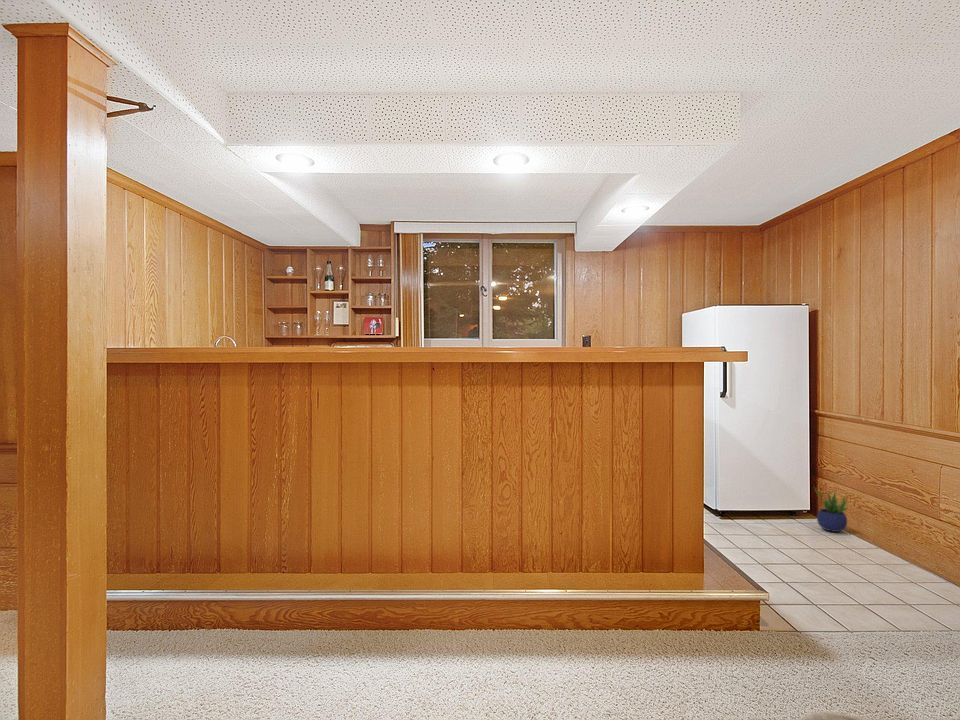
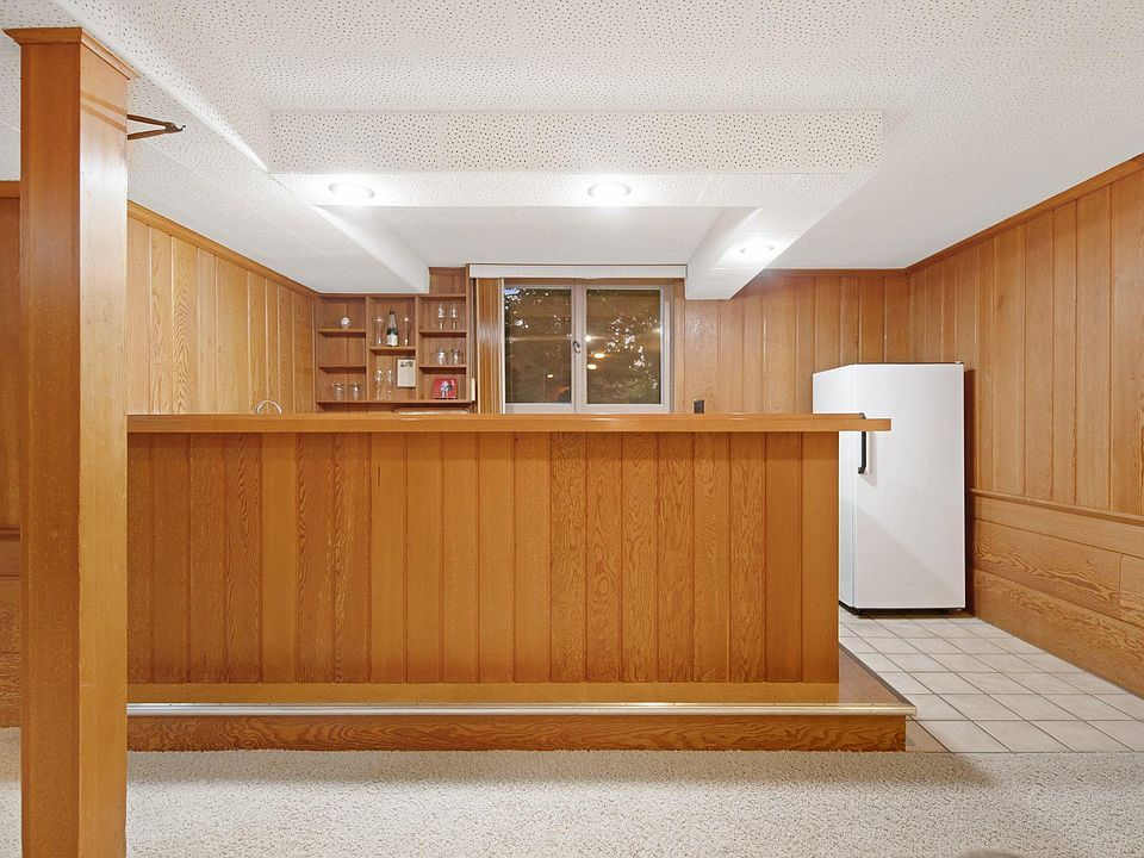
- potted plant (834, 509)
